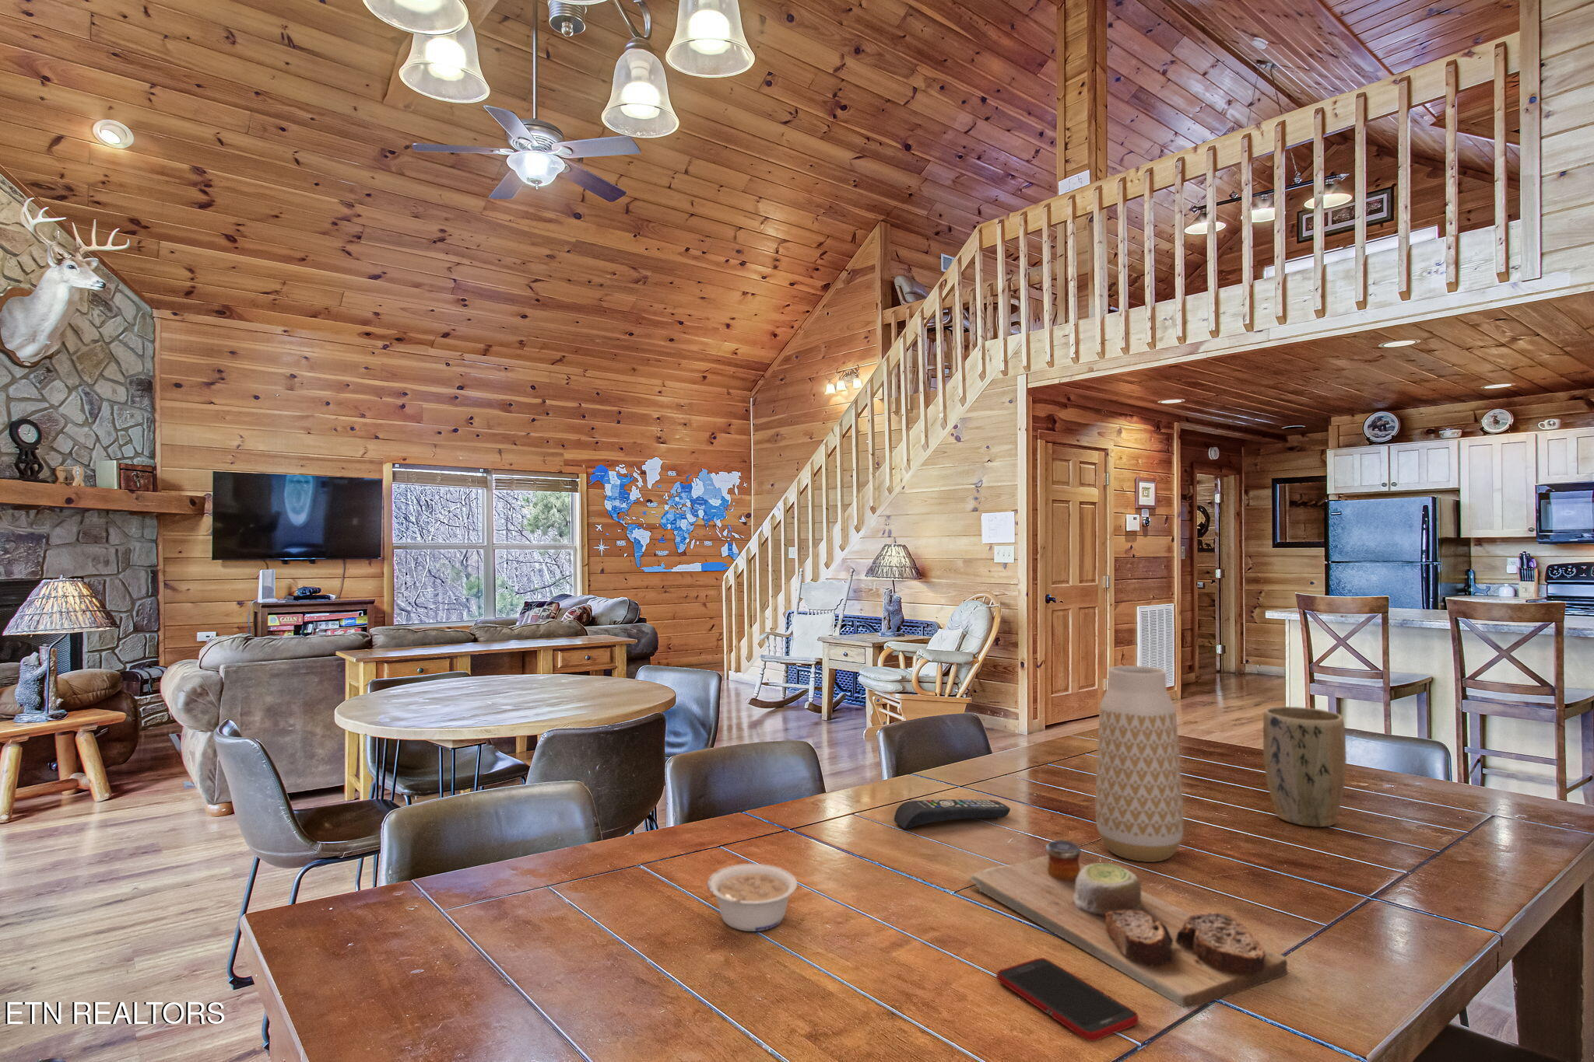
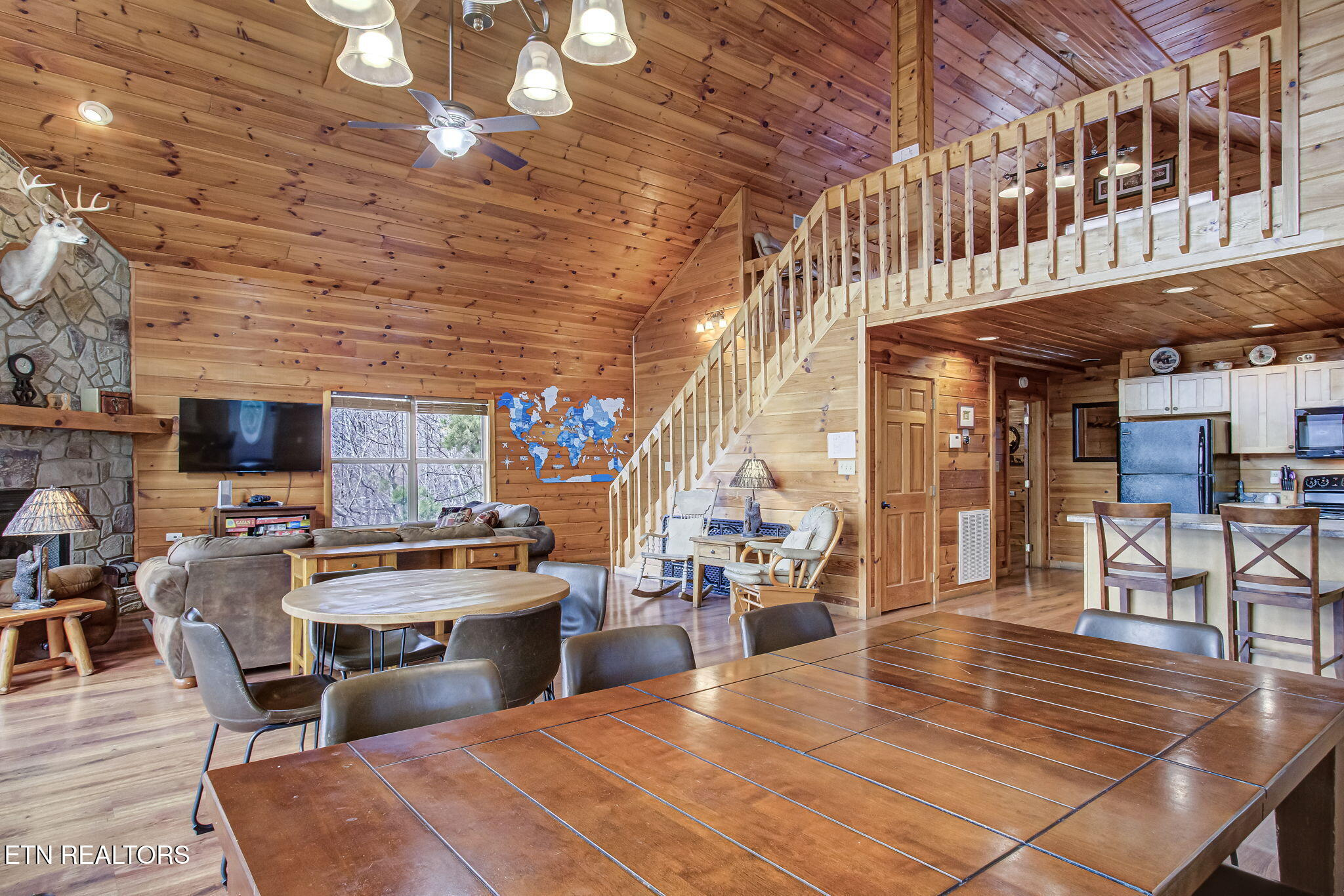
- cell phone (1064, 996)
- cutting board (1111, 901)
- legume (753, 897)
- remote control (952, 810)
- plant pot (1303, 766)
- vase (1137, 760)
